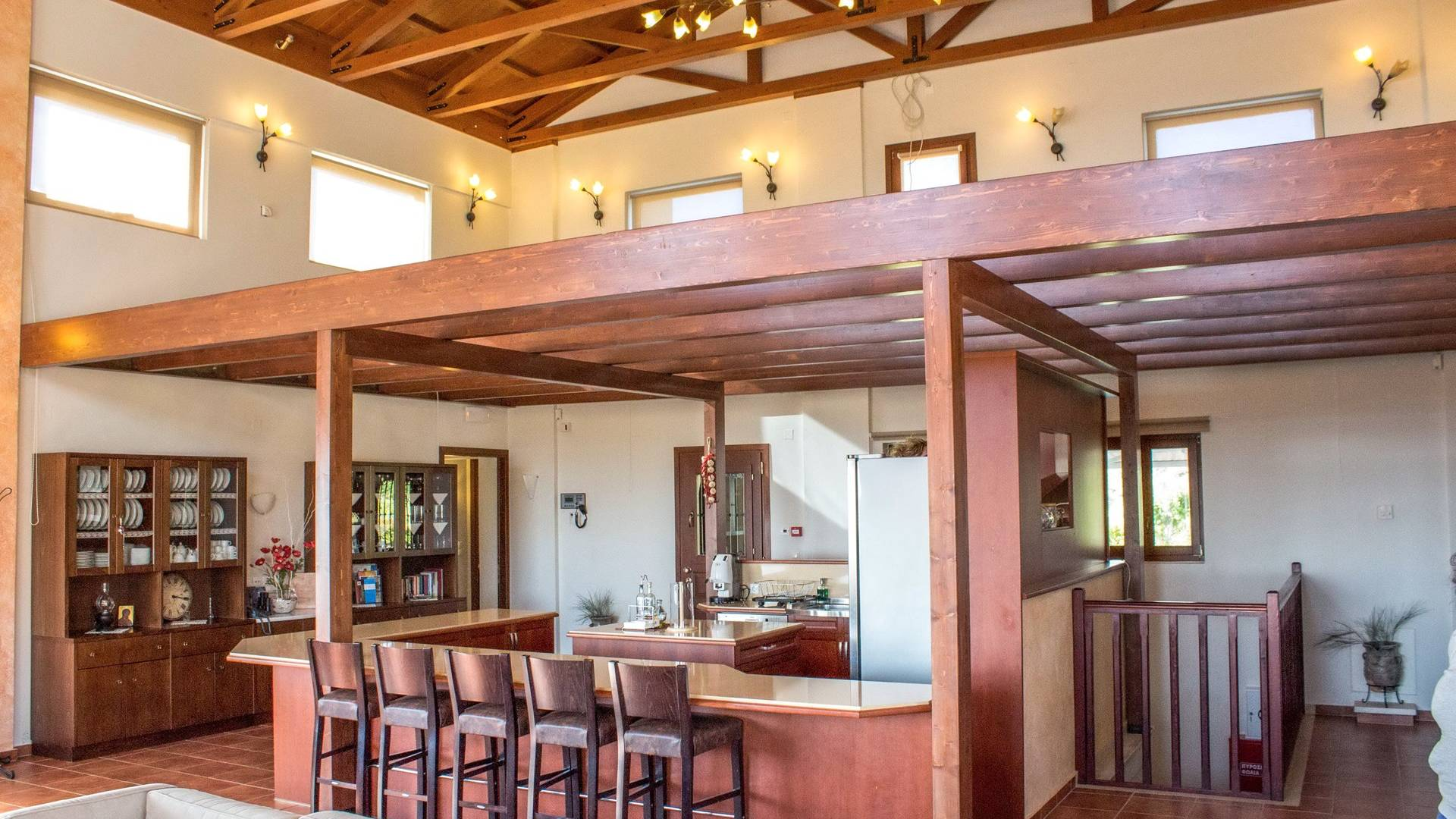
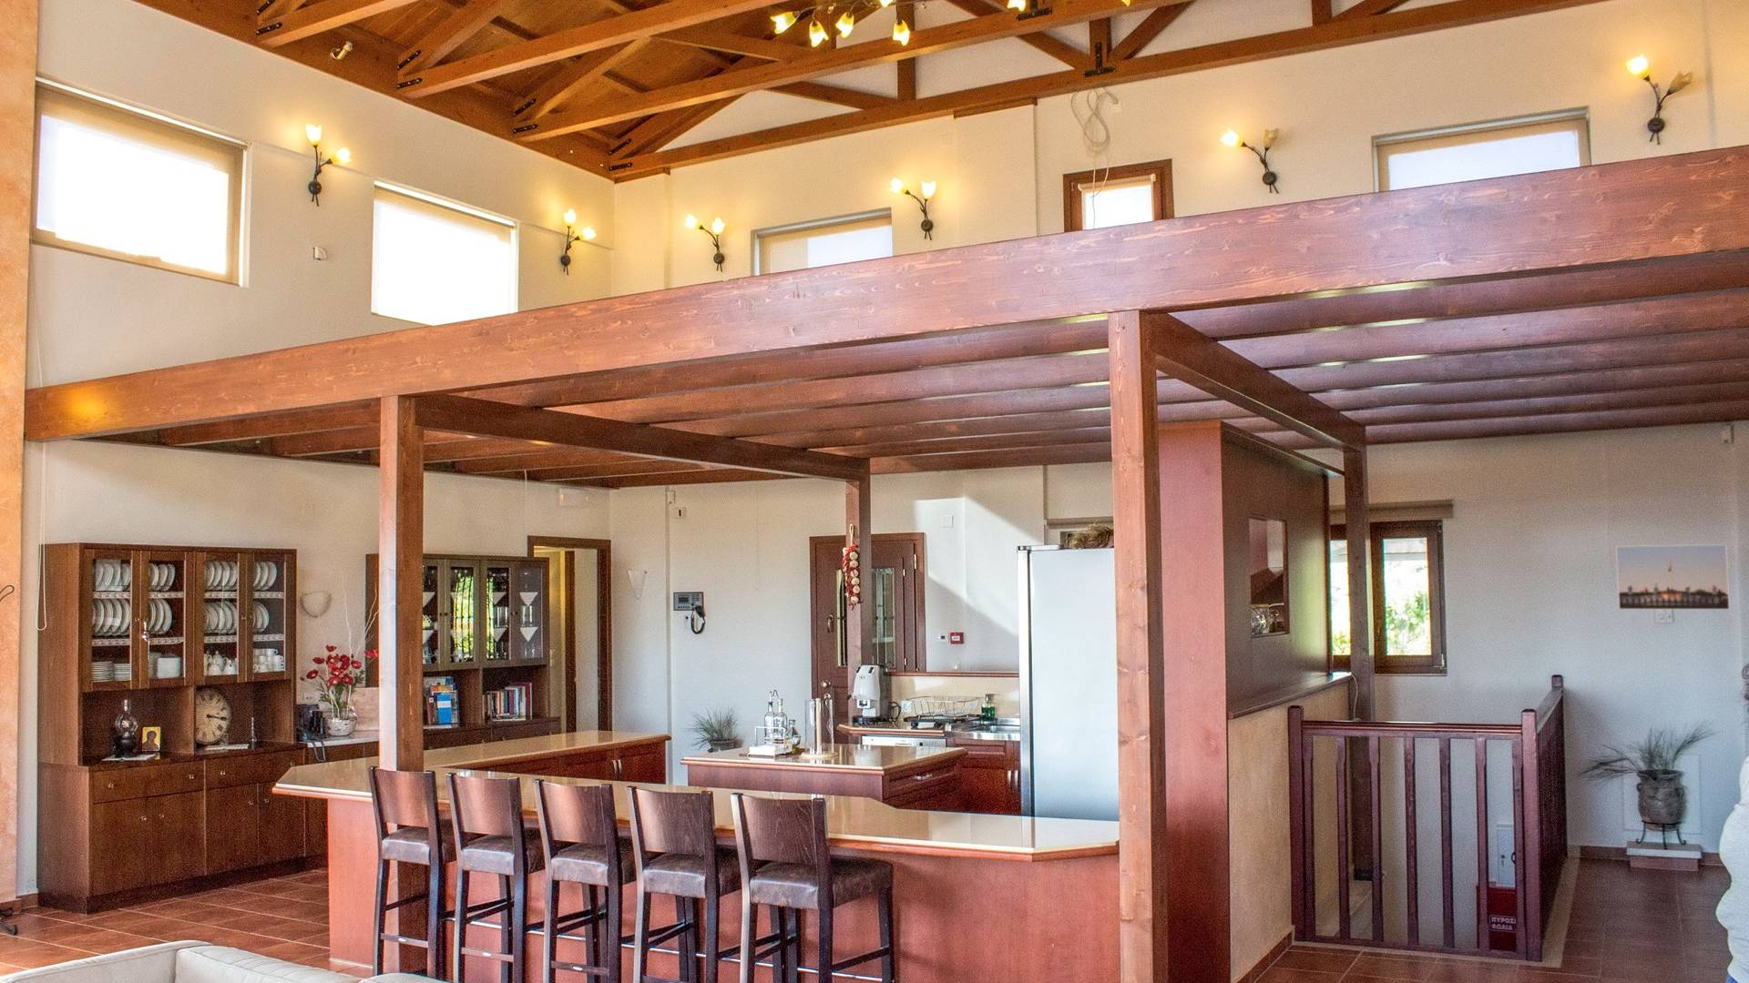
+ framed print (1672, 577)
